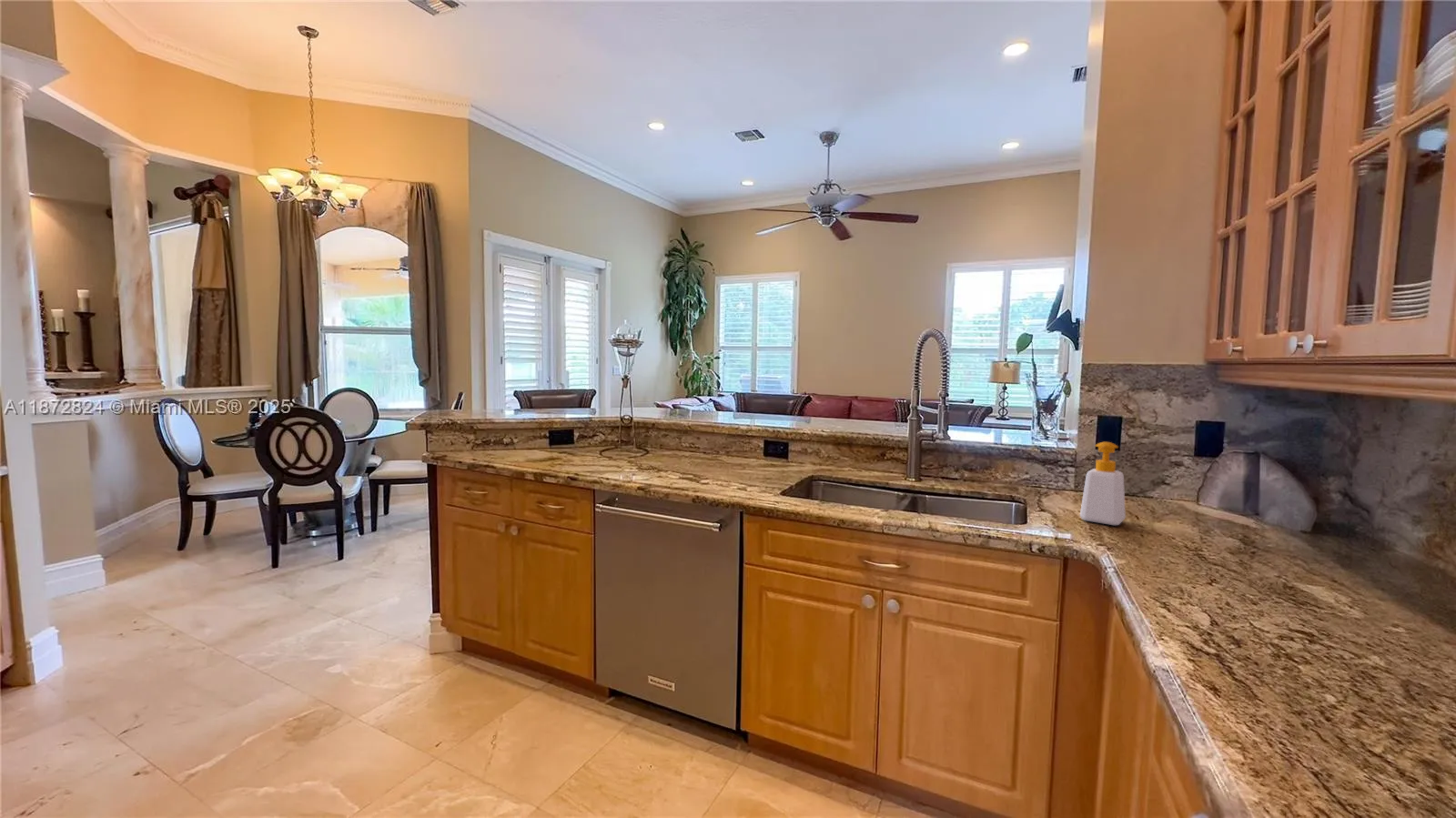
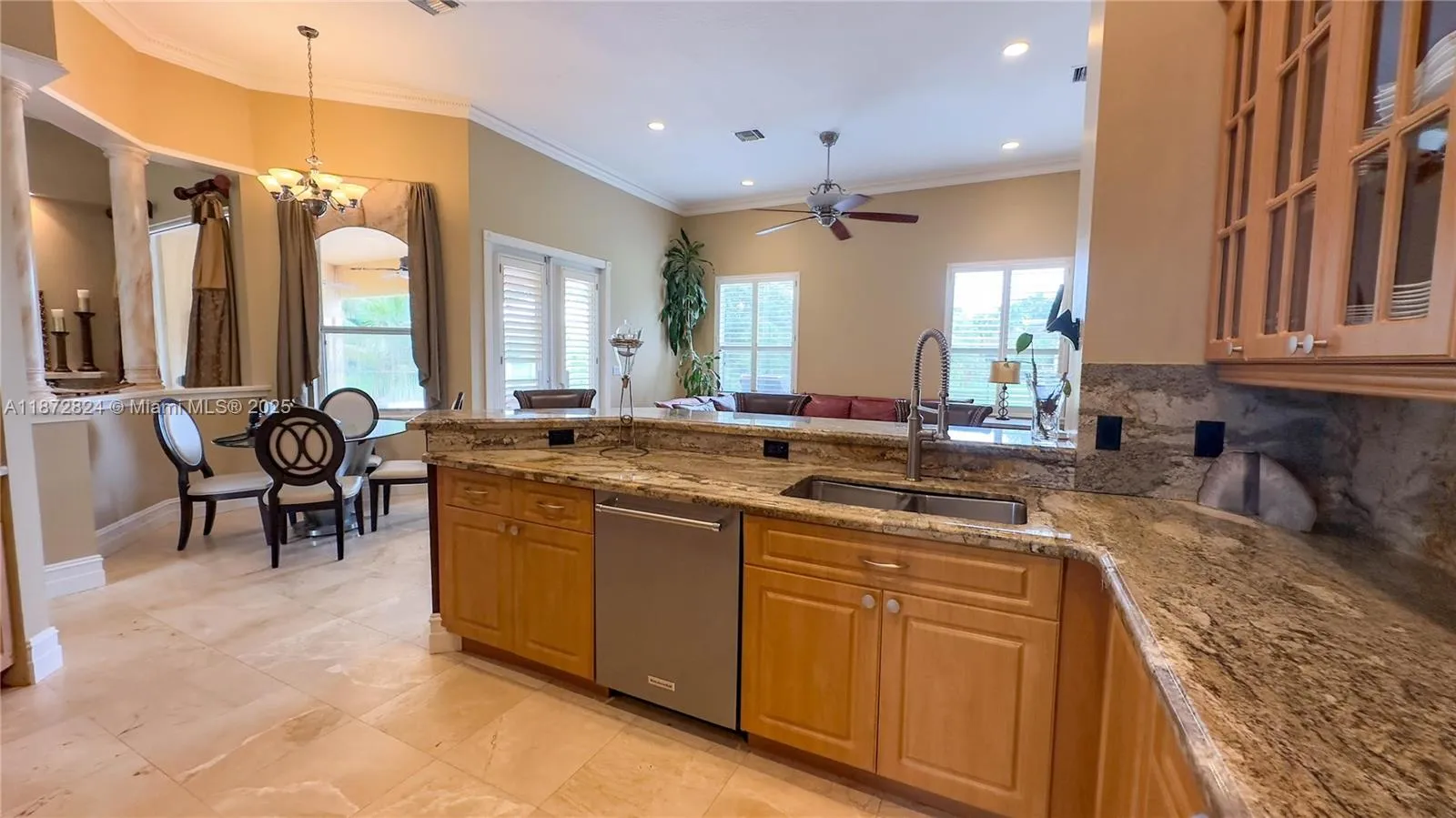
- soap bottle (1103, 482)
